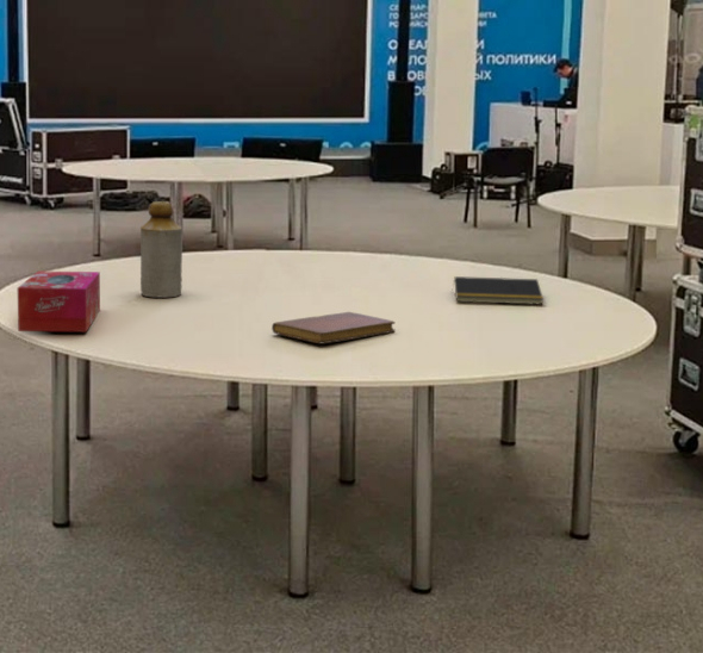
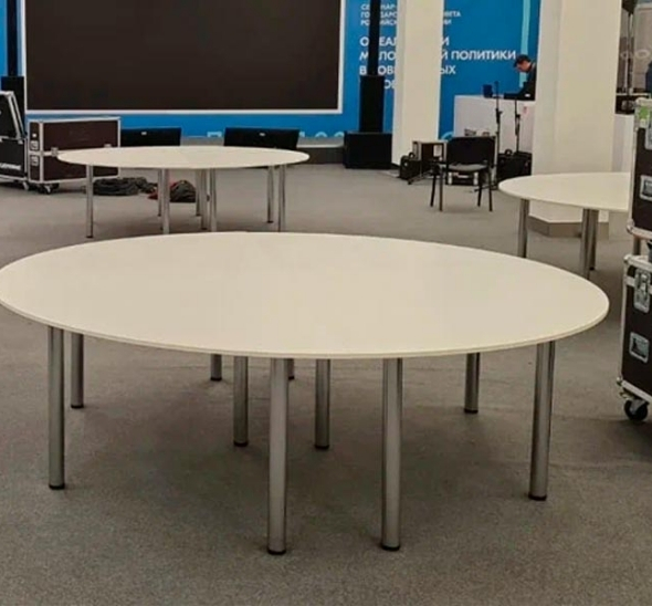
- bottle (161, 248)
- notebook (334, 326)
- notepad (497, 290)
- tissue box (61, 299)
